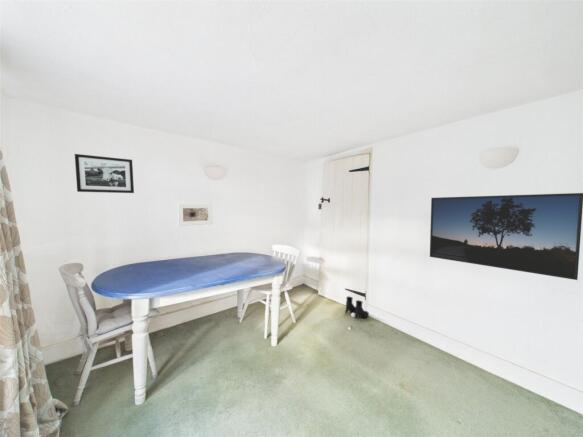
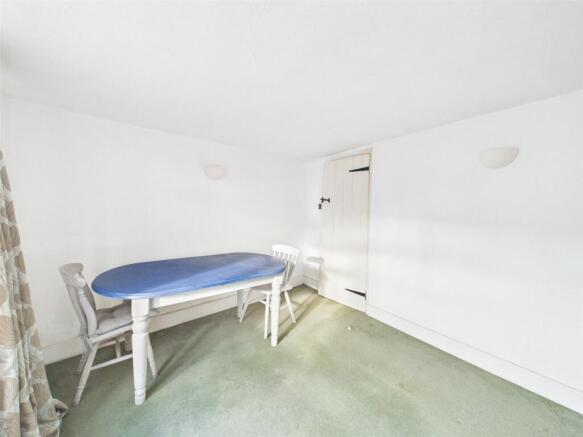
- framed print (195, 214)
- picture frame (106, 174)
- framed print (491, 231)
- boots (357, 306)
